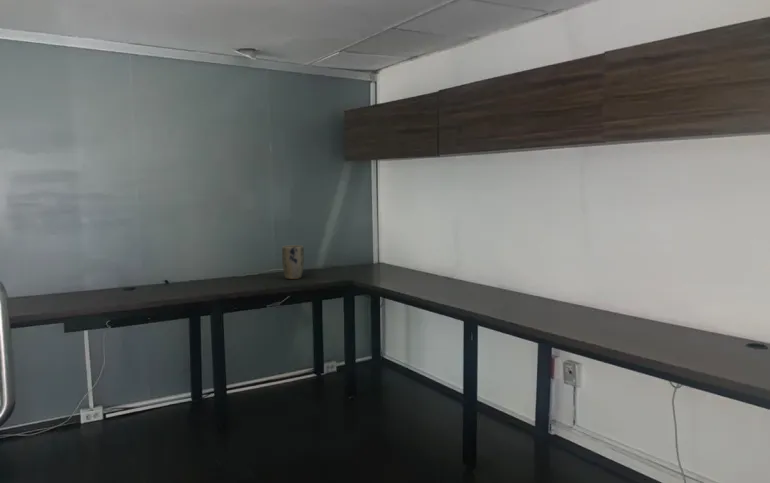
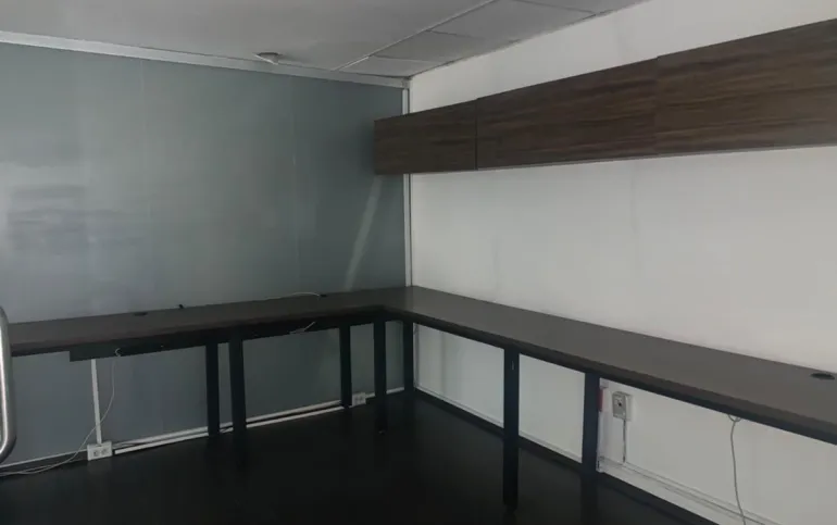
- plant pot (293, 262)
